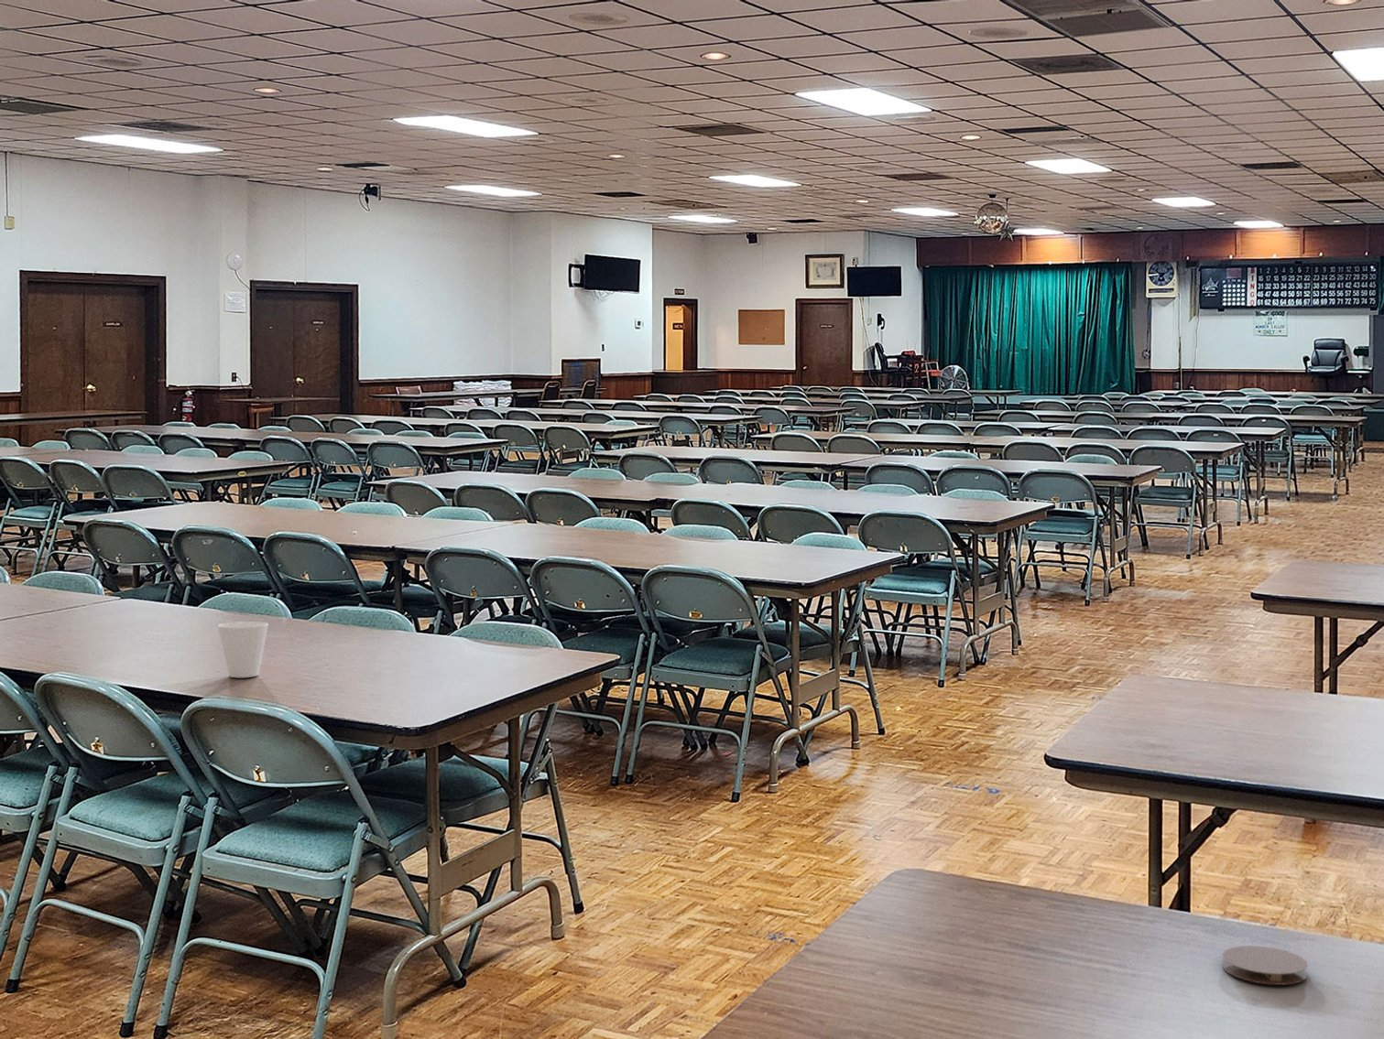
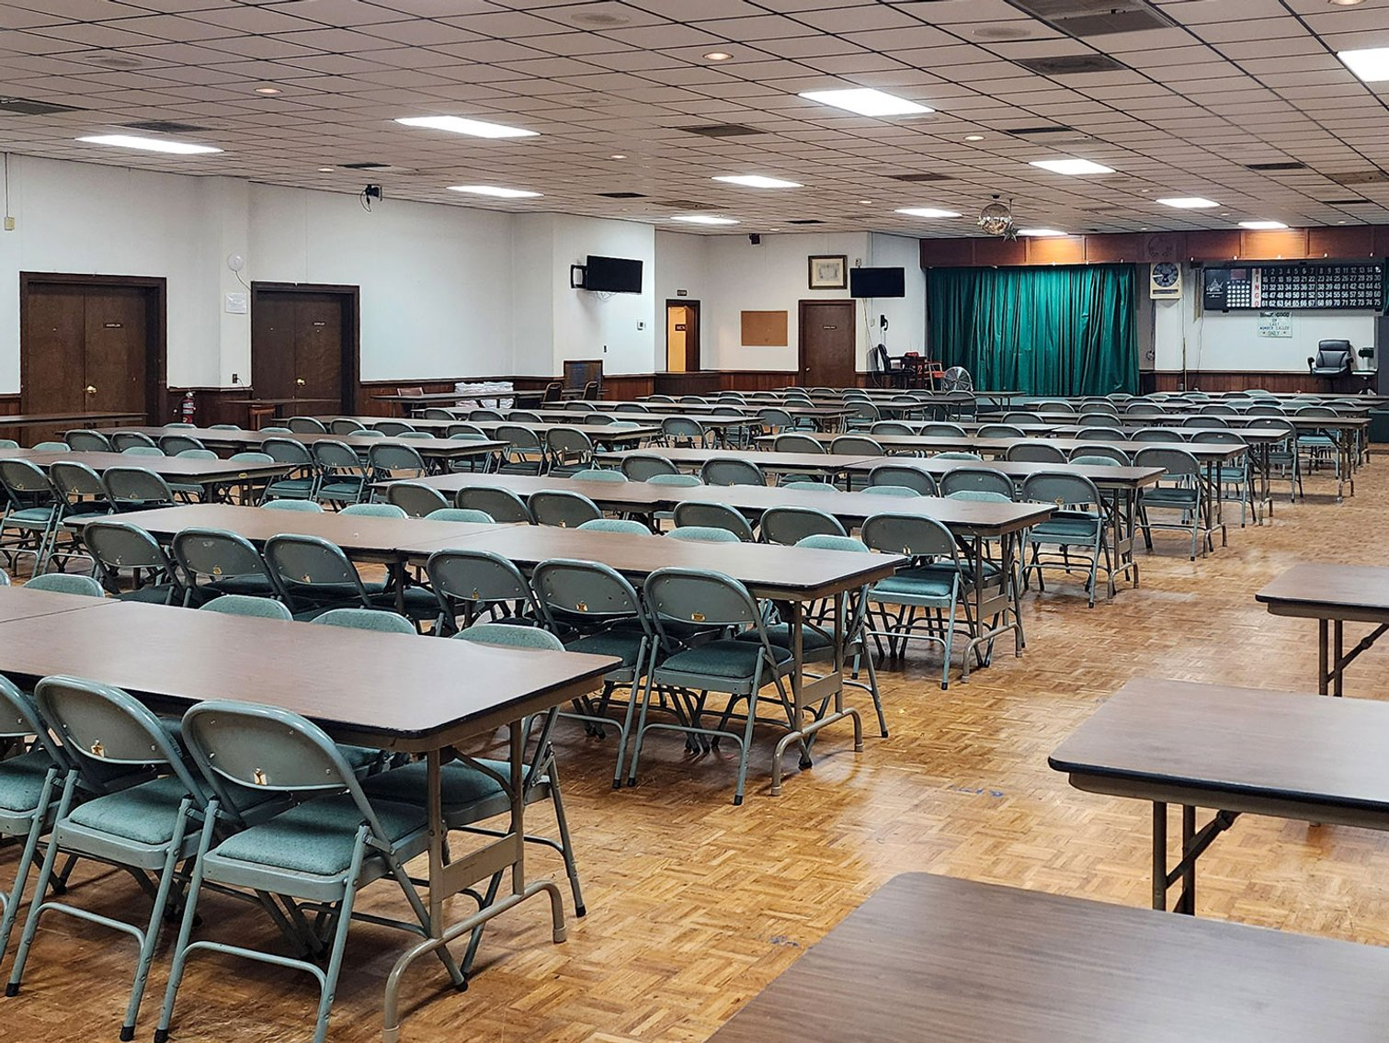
- coaster (1264, 964)
- cup (242, 649)
